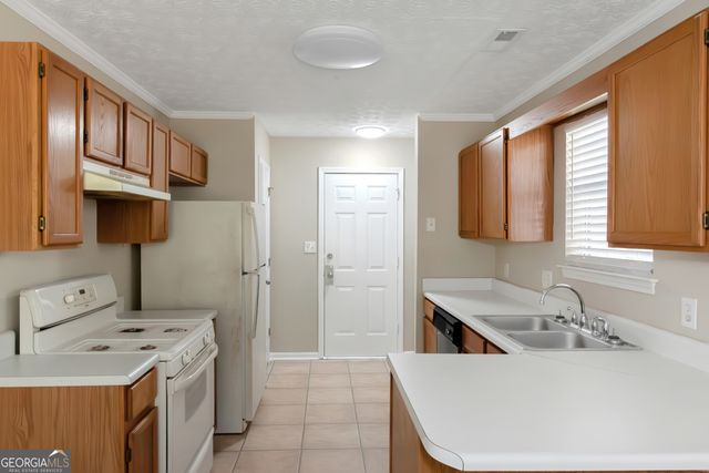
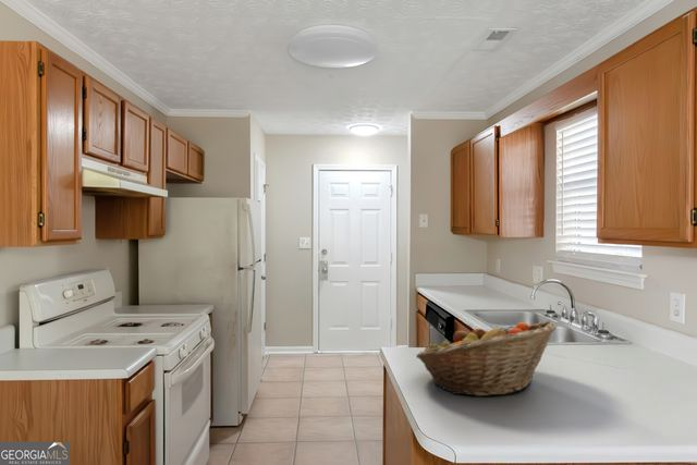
+ fruit basket (487, 351)
